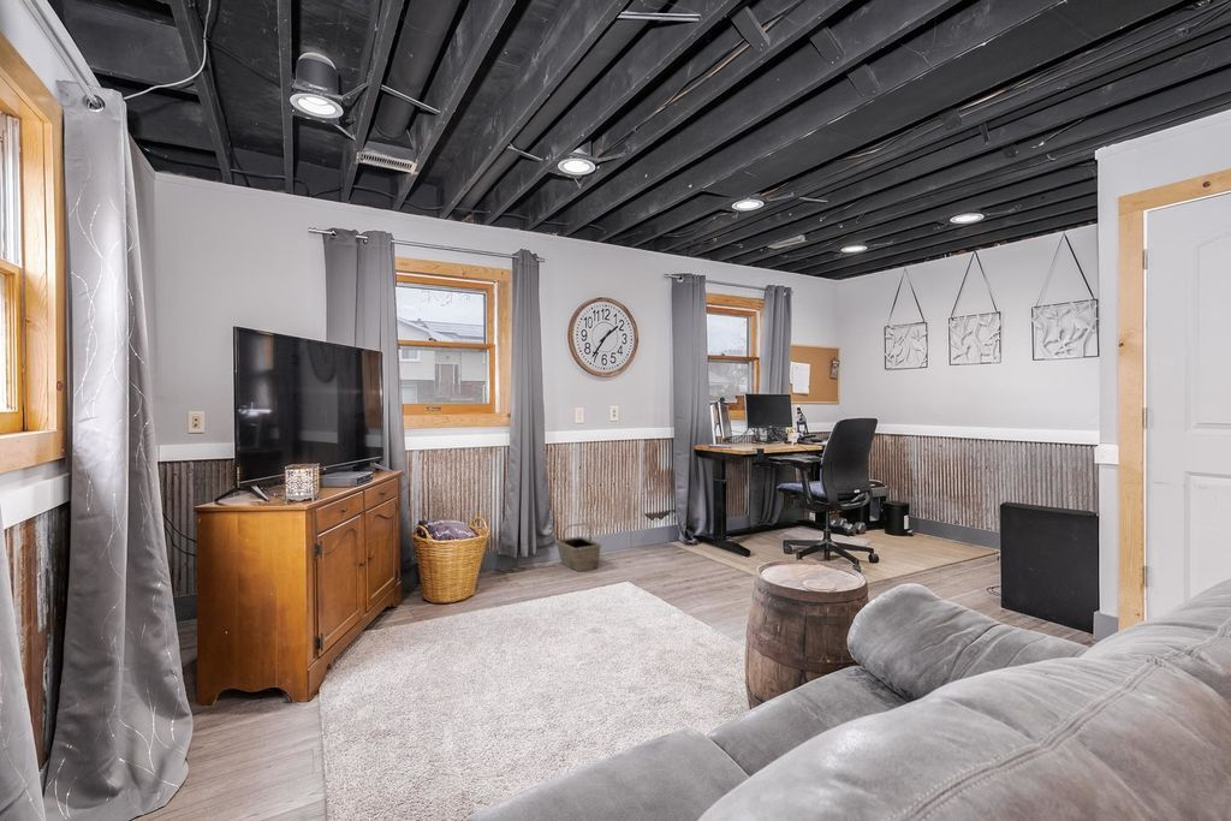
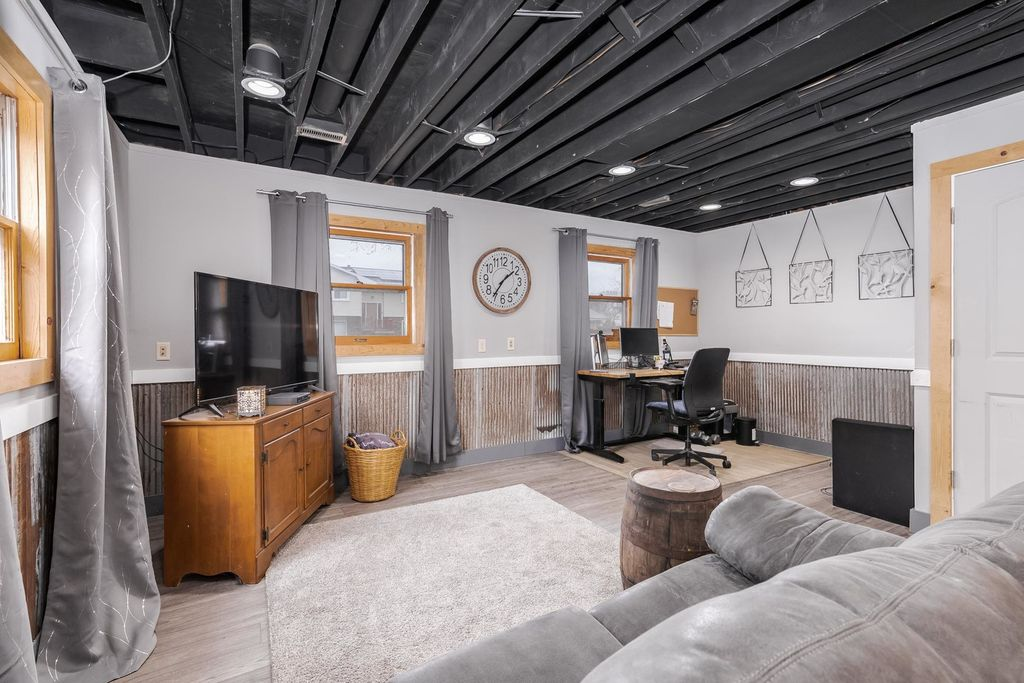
- basket (577, 545)
